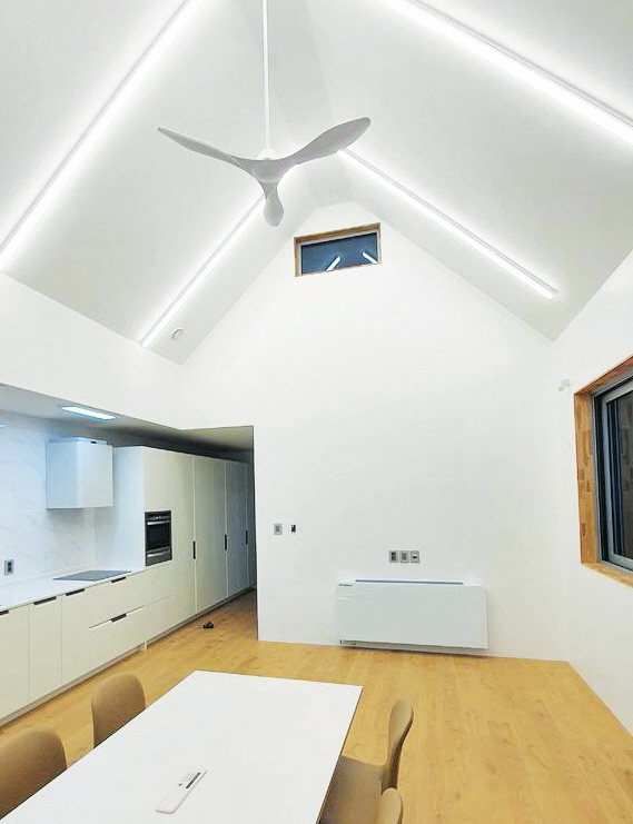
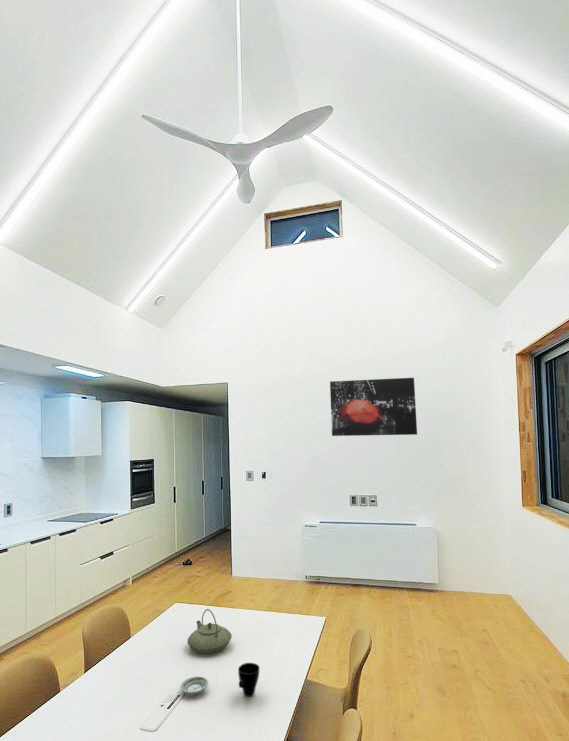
+ saucer (194, 687)
+ teapot (208, 627)
+ wall art (372, 407)
+ cup (247, 683)
